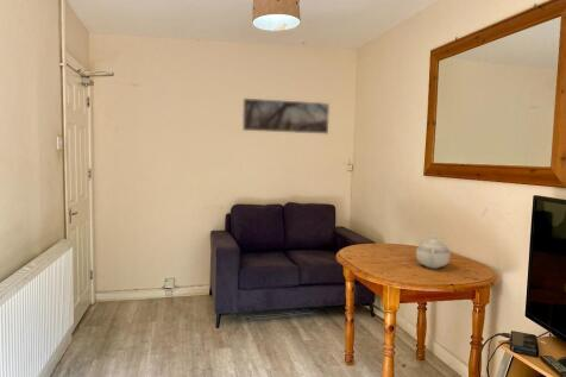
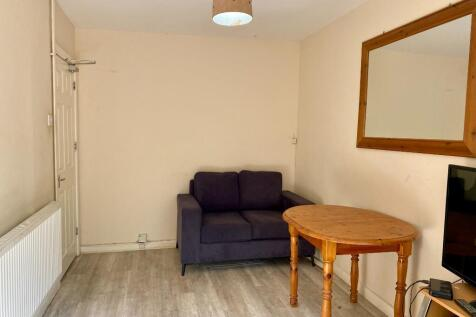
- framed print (287, 117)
- teapot (433, 251)
